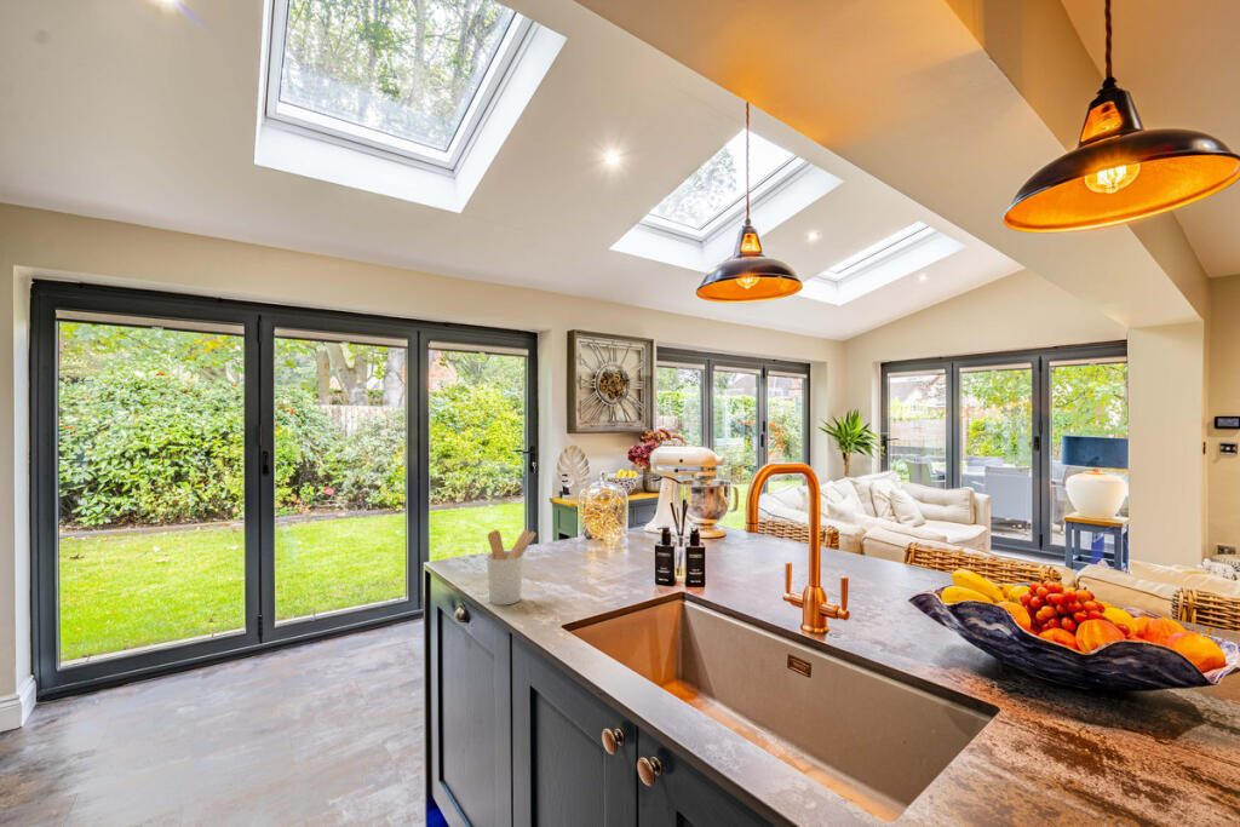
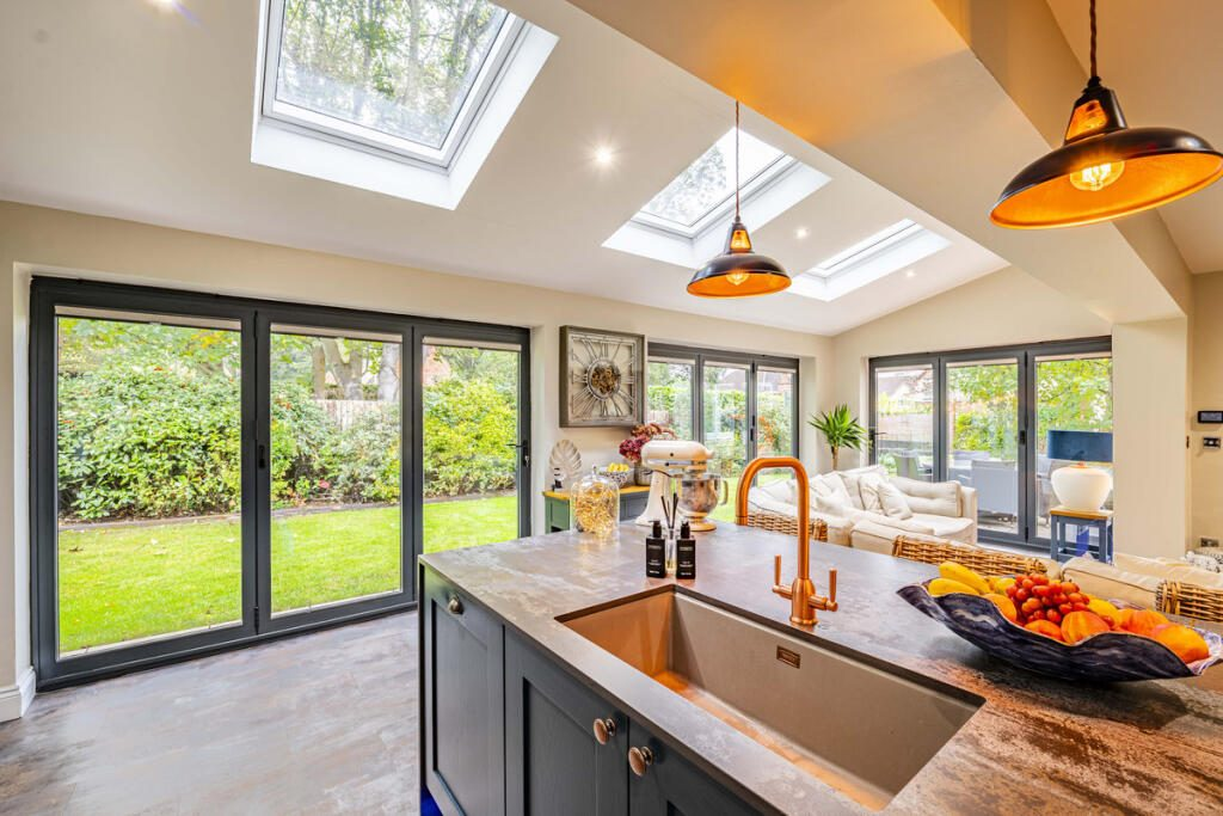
- utensil holder (512, 564)
